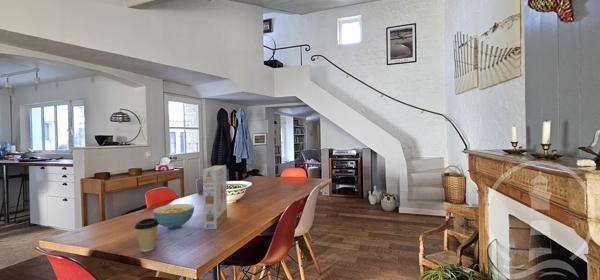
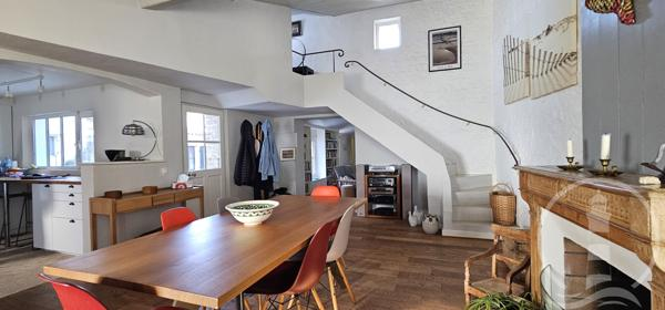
- cereal bowl (174, 217)
- cereal box (215, 194)
- coffee cup (147, 235)
